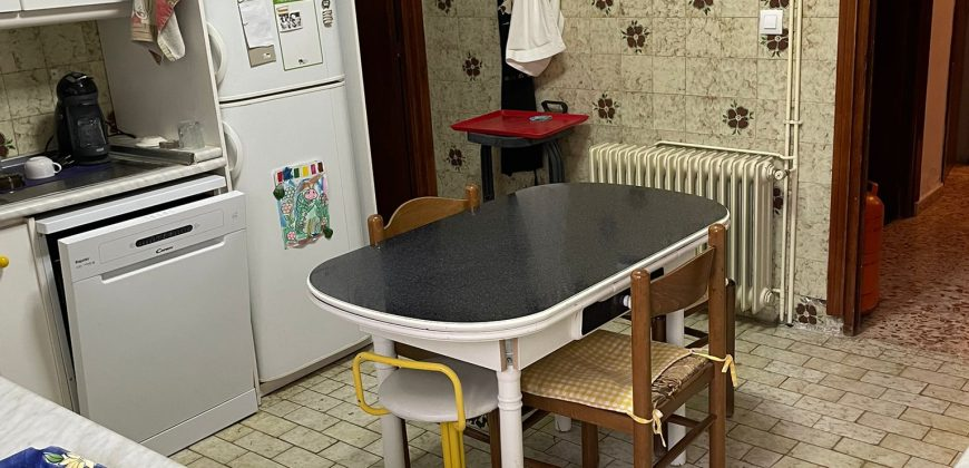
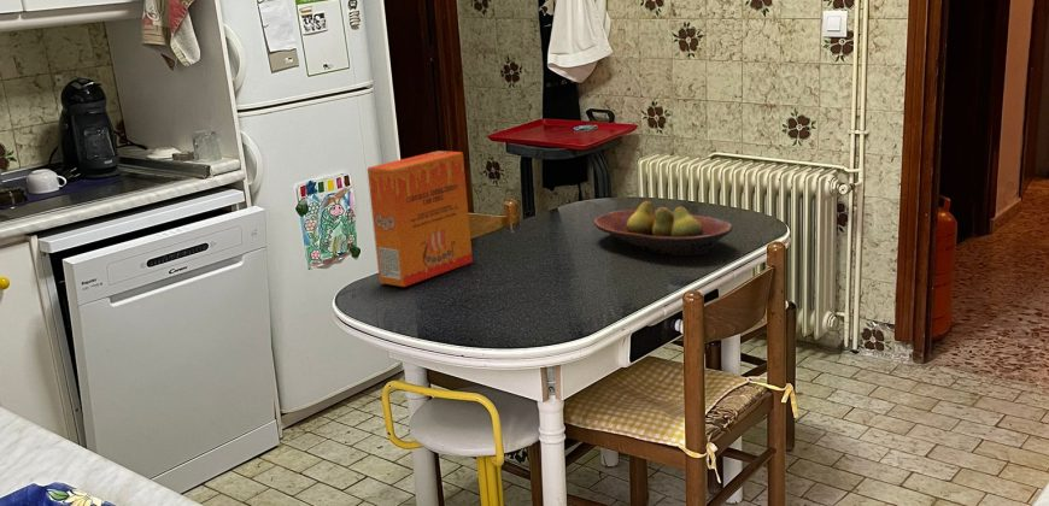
+ fruit bowl (661, 225)
+ cereal box (421, 216)
